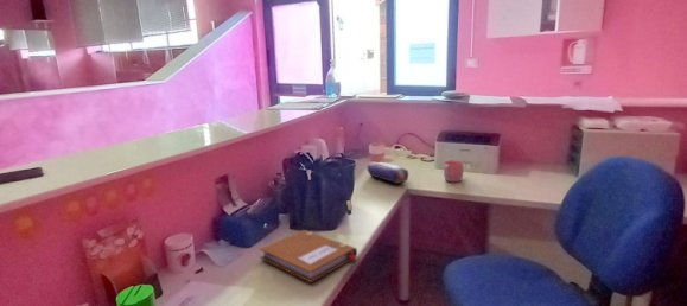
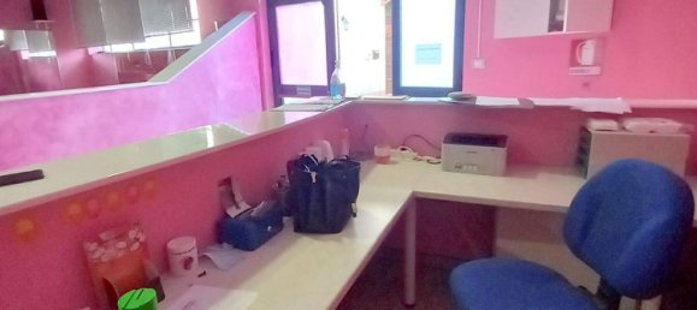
- pencil case (387, 172)
- notebook (310, 253)
- mug (451, 172)
